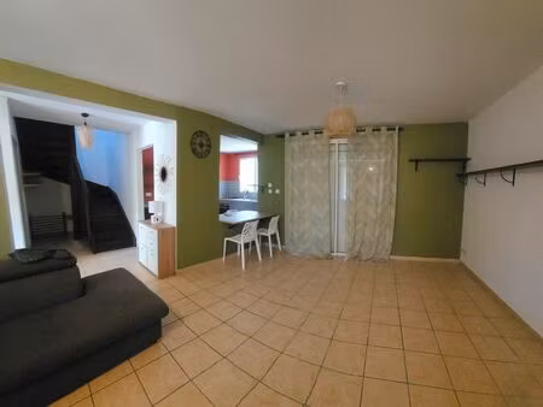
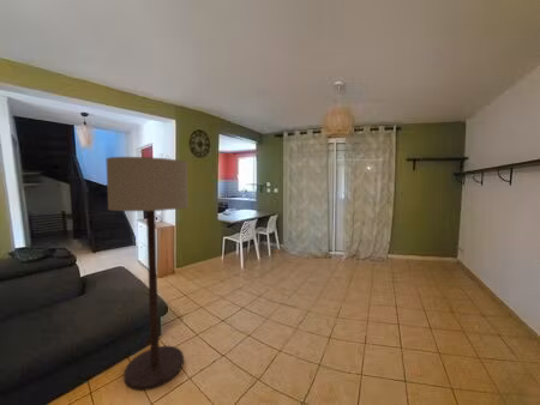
+ floor lamp (152, 267)
